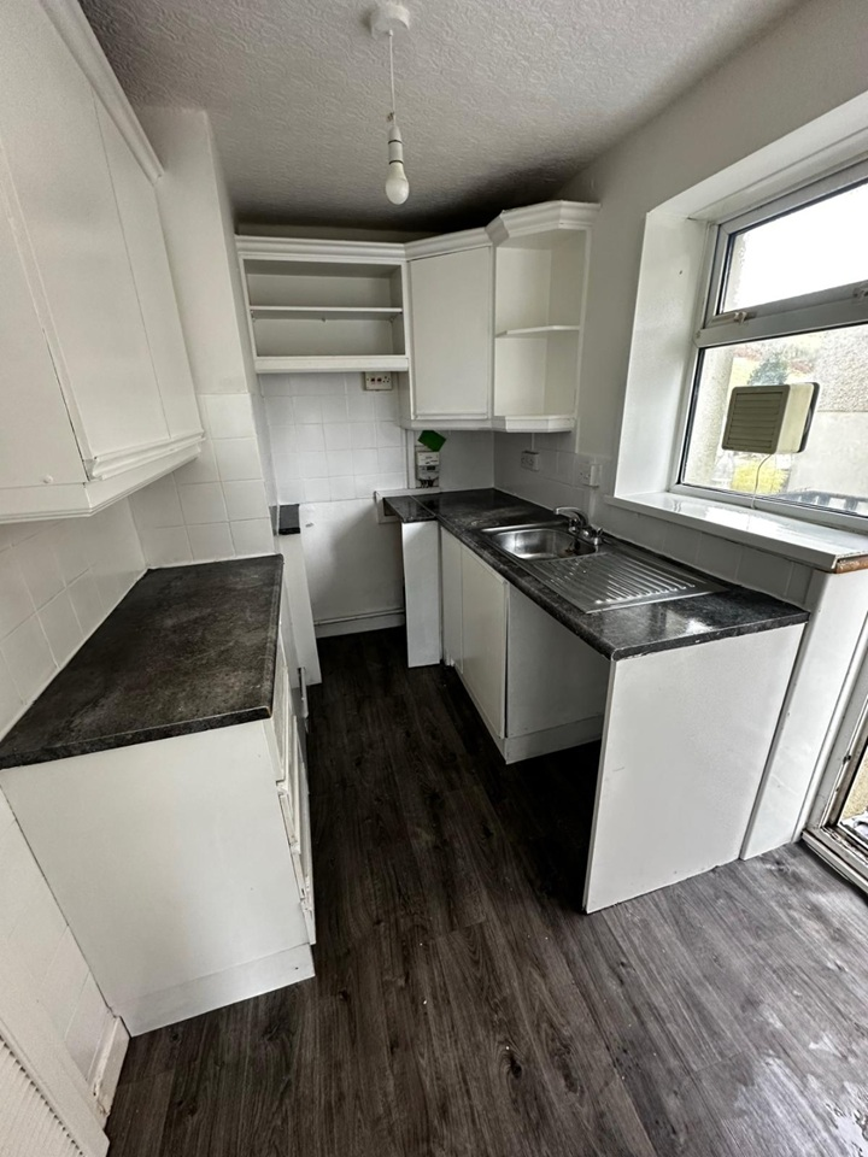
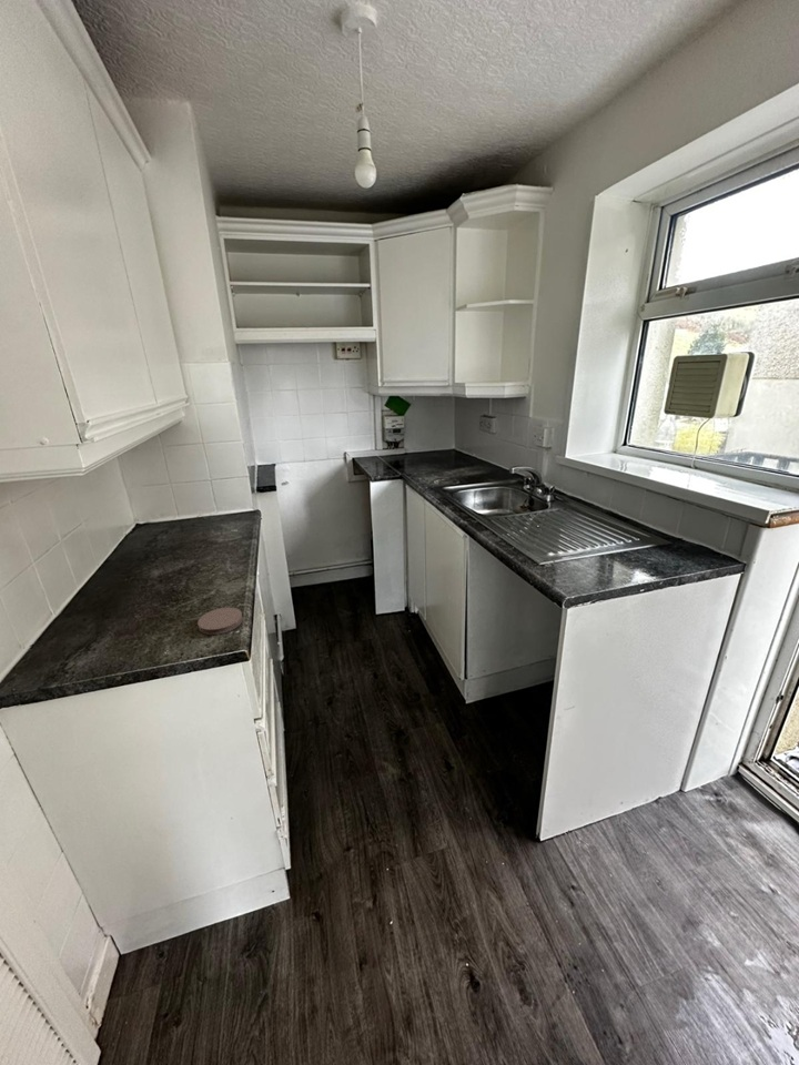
+ coaster (220, 620)
